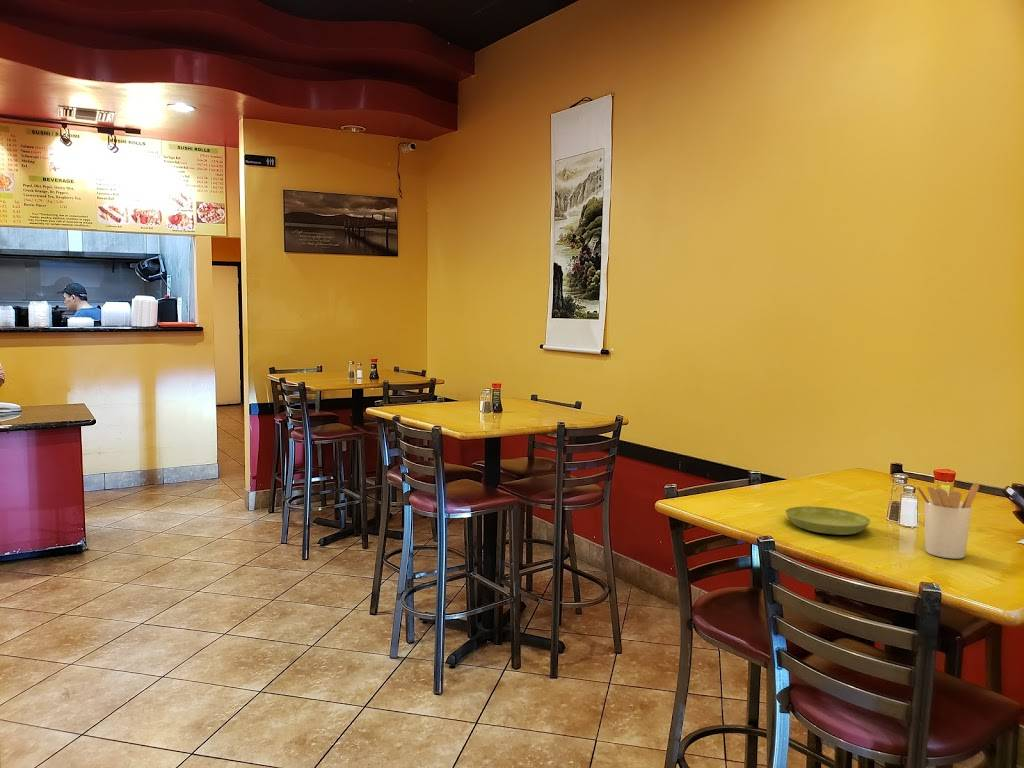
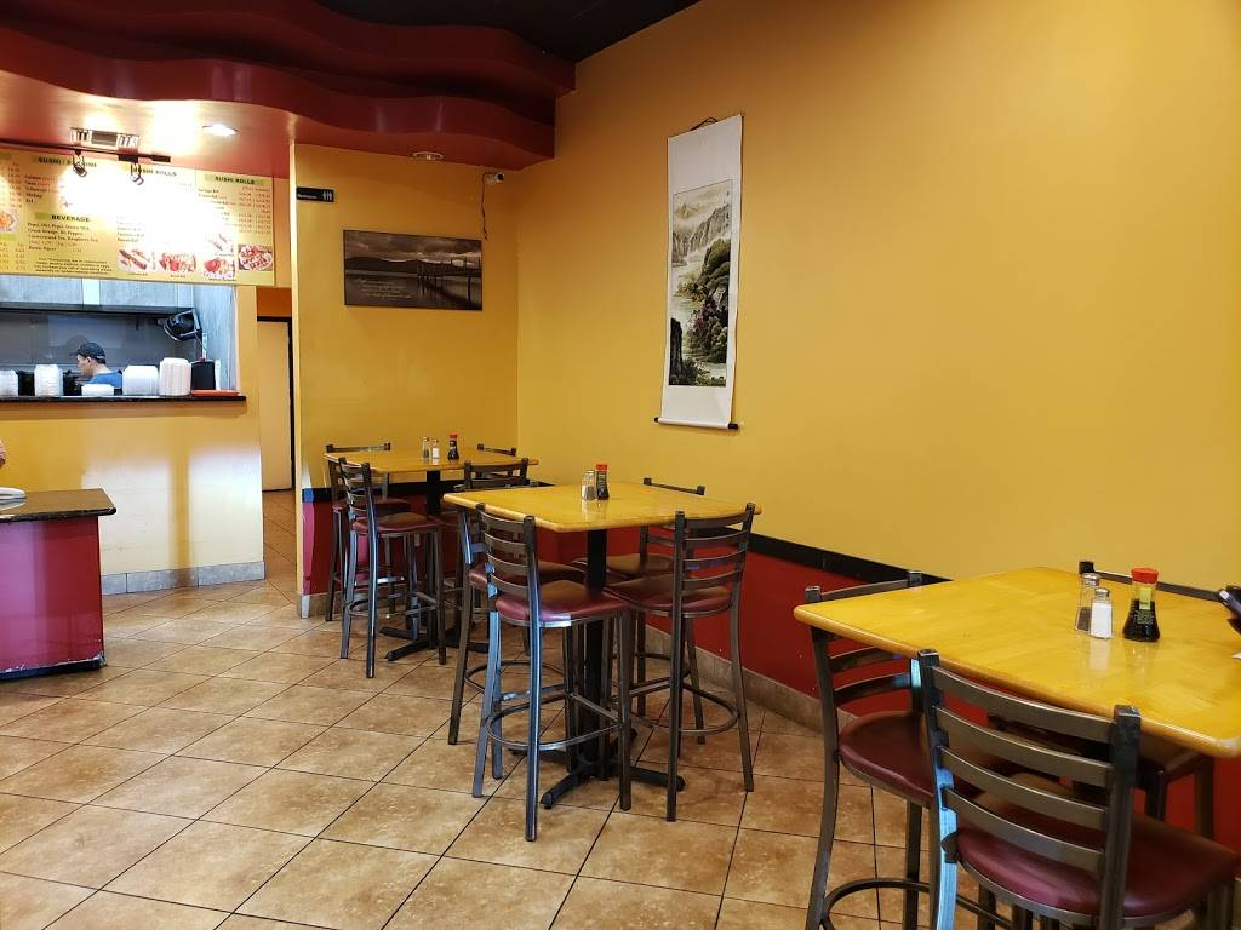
- saucer (826, 521)
- utensil holder (945, 518)
